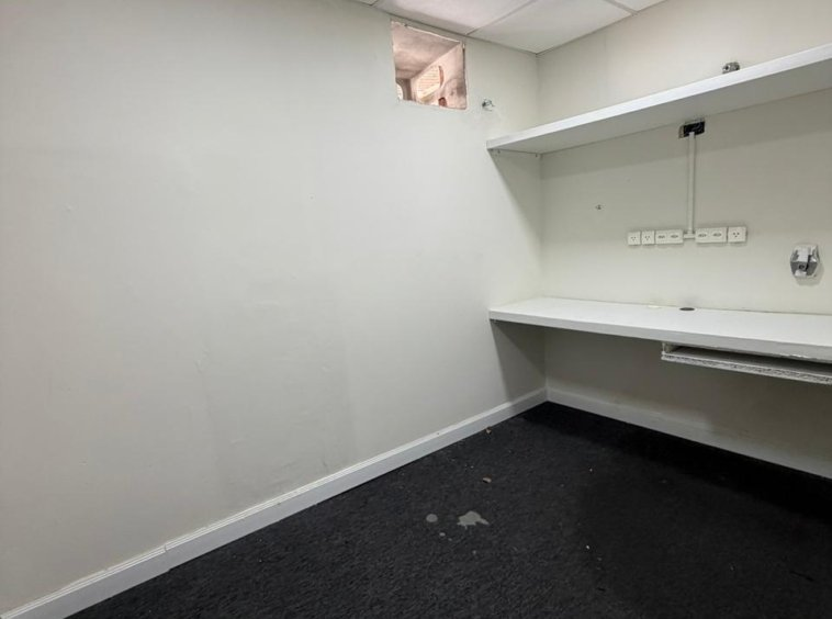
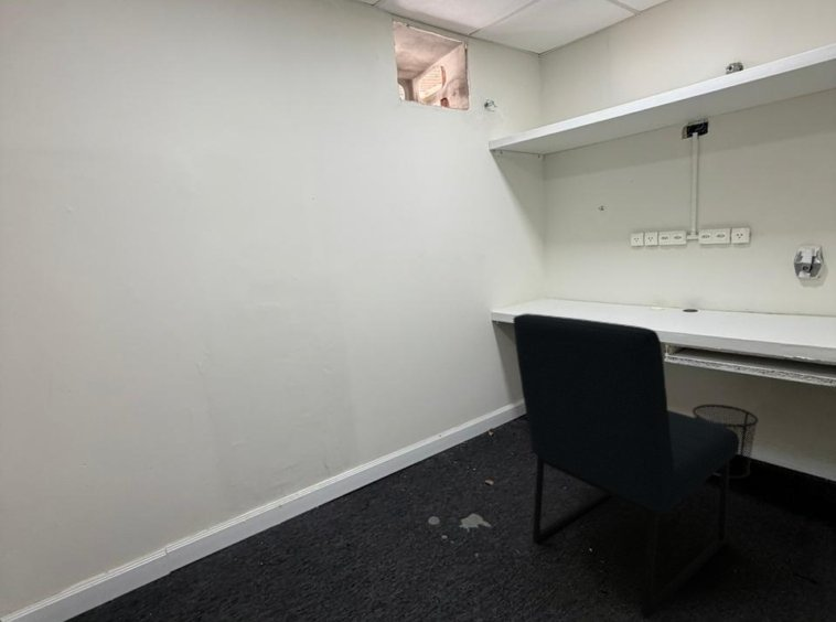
+ chair (623, 431)
+ waste bin (728, 428)
